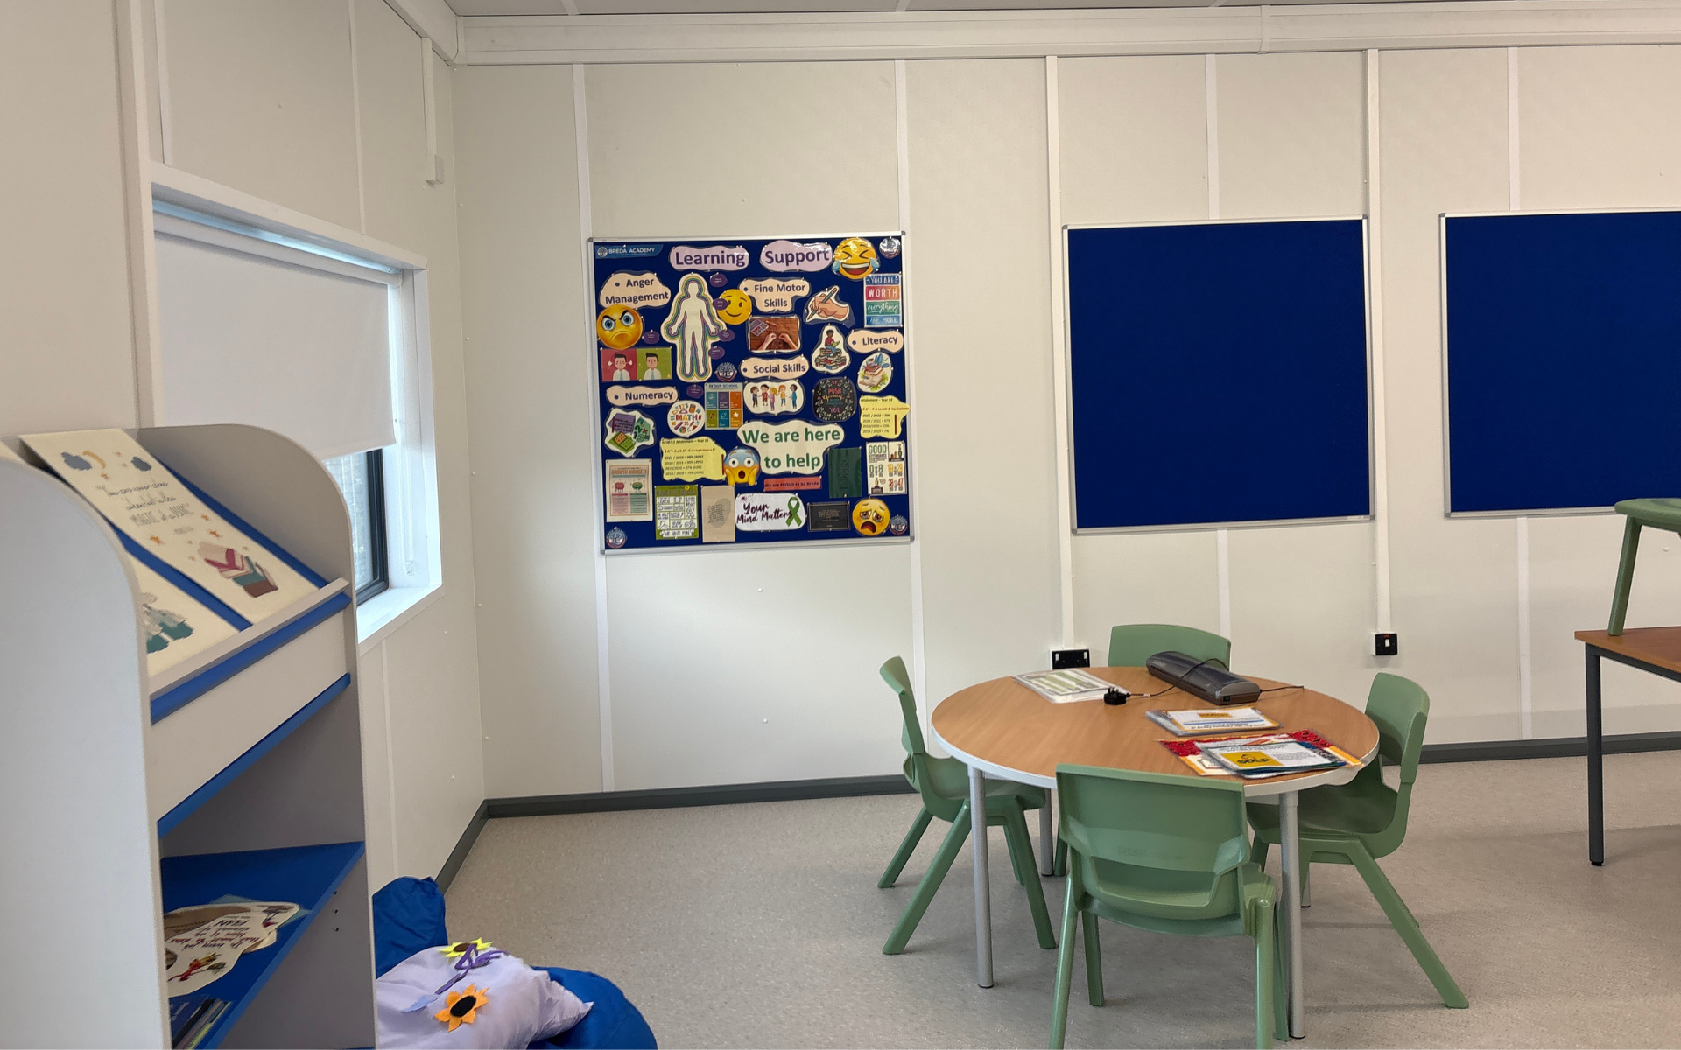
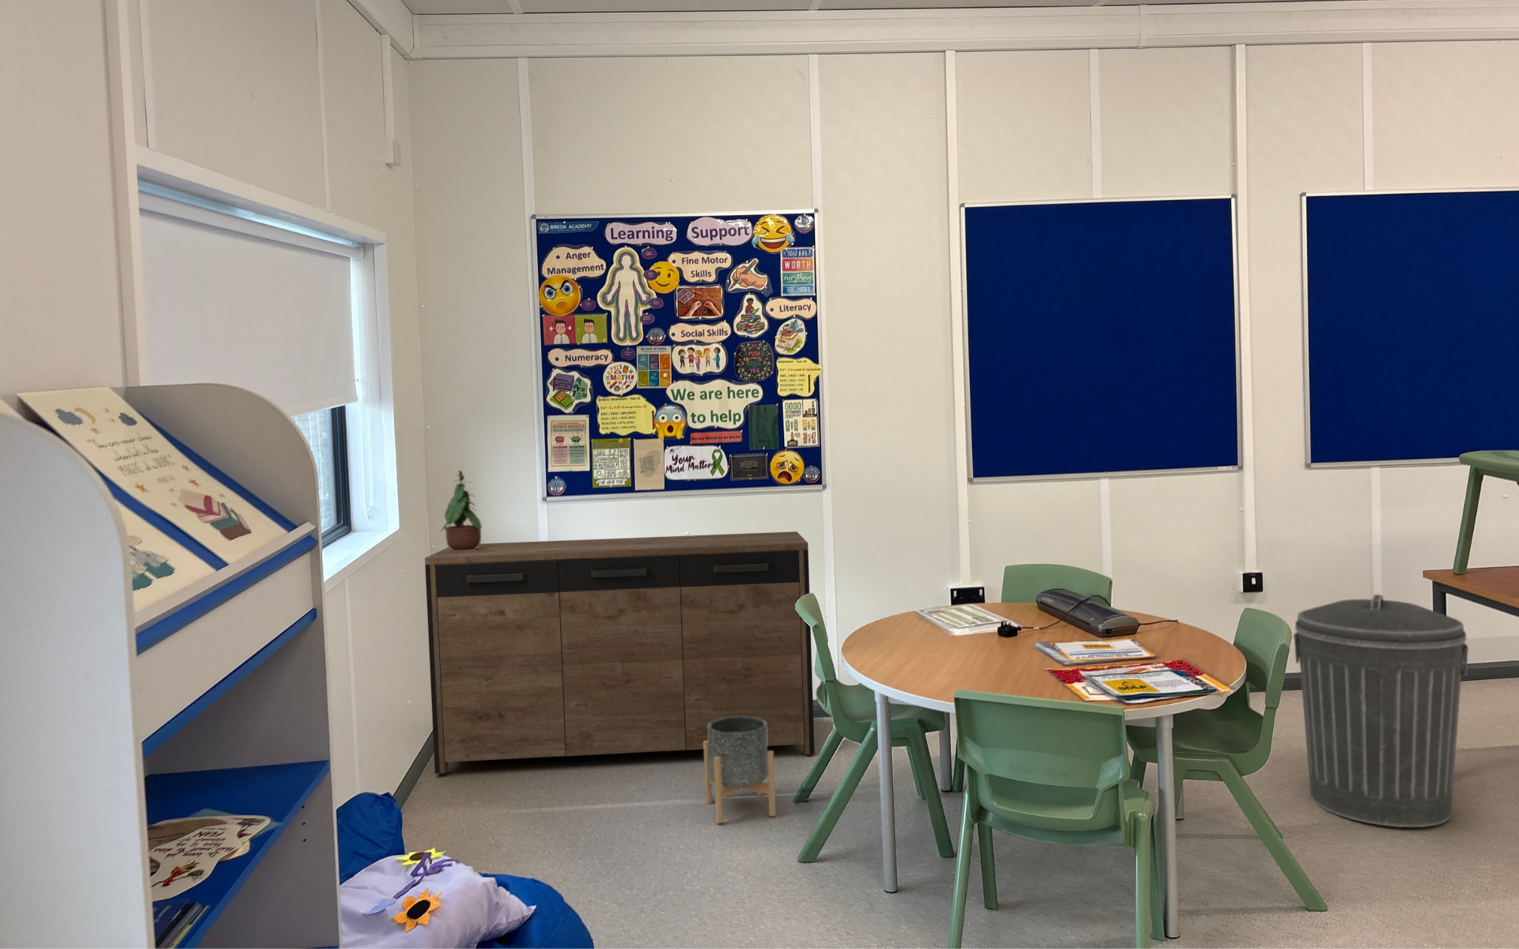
+ trash can (1378, 701)
+ planter (738, 766)
+ sideboard (627, 646)
+ potted plant (459, 509)
